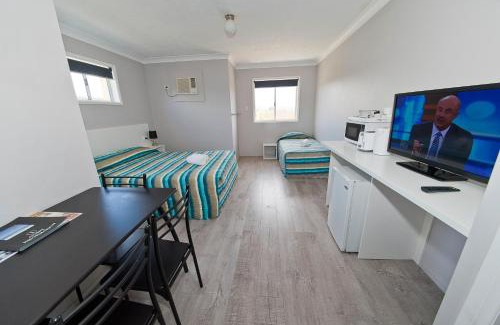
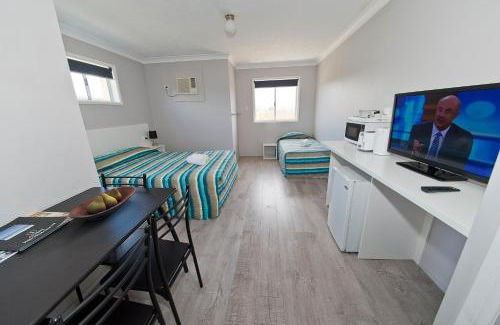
+ fruit bowl (107, 200)
